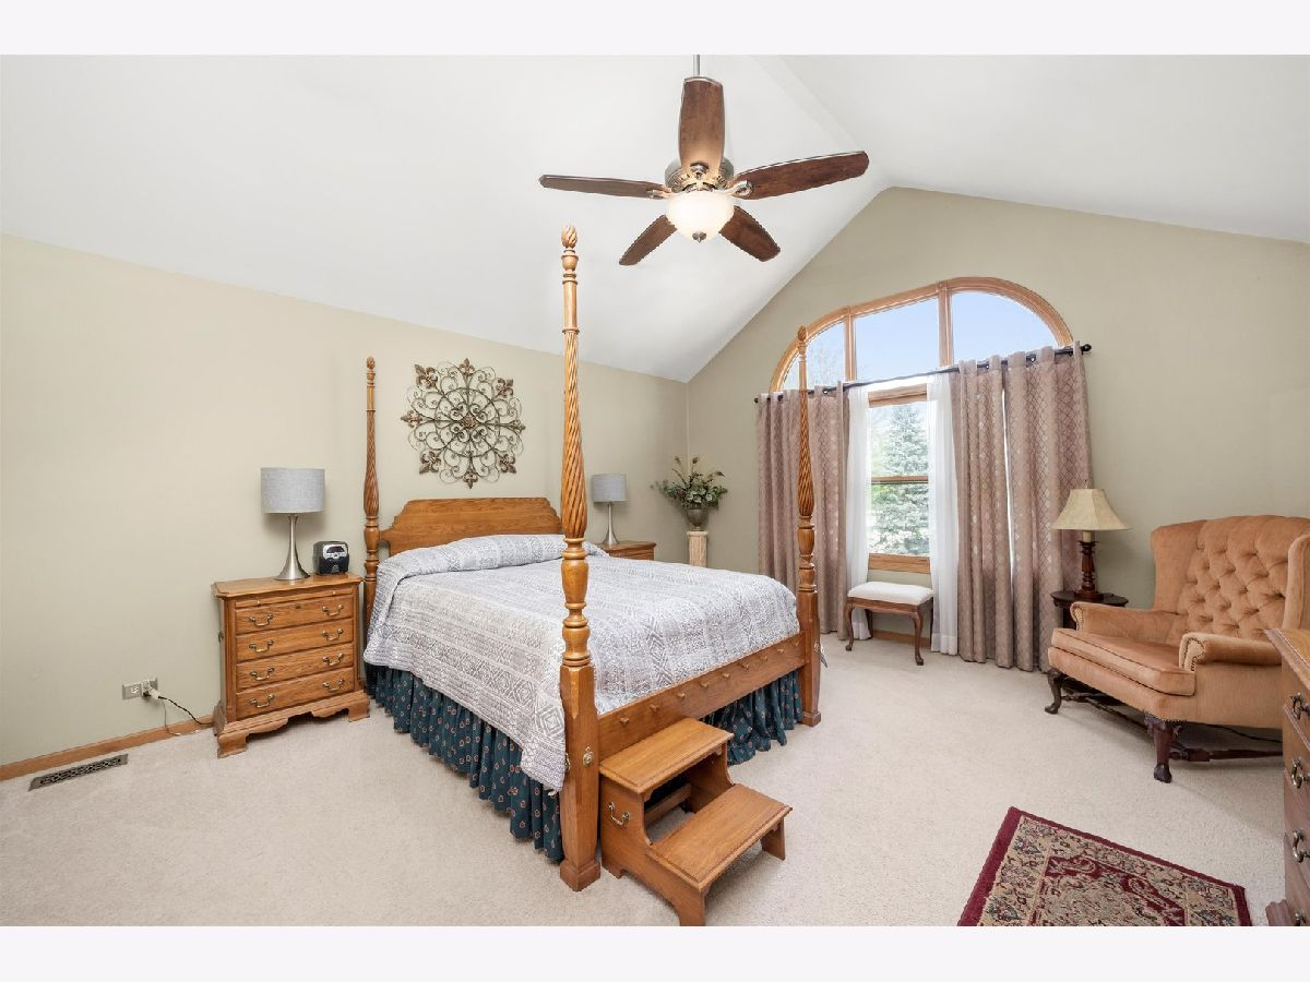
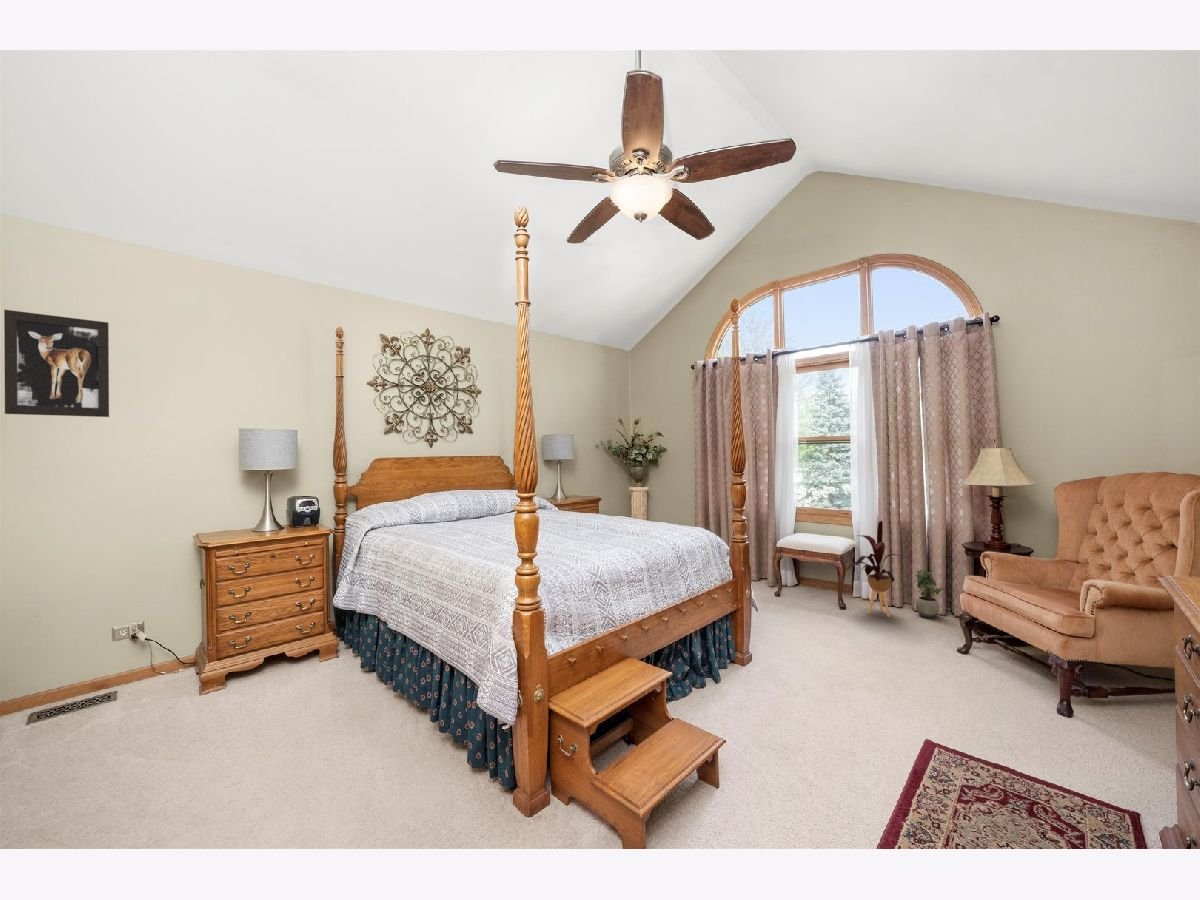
+ potted plant (930, 592)
+ wall art (59, 365)
+ house plant (872, 566)
